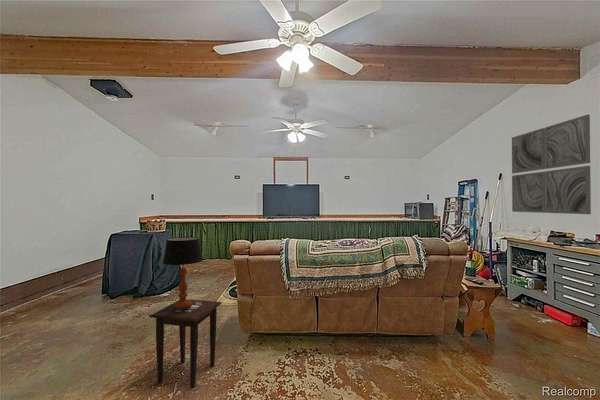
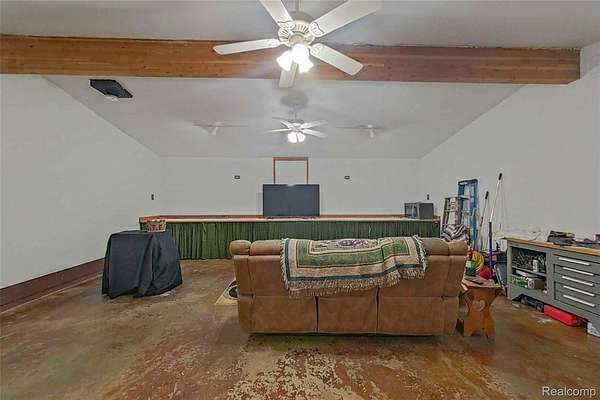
- table lamp (183, 273)
- side table (190, 339)
- wall art (545, 171)
